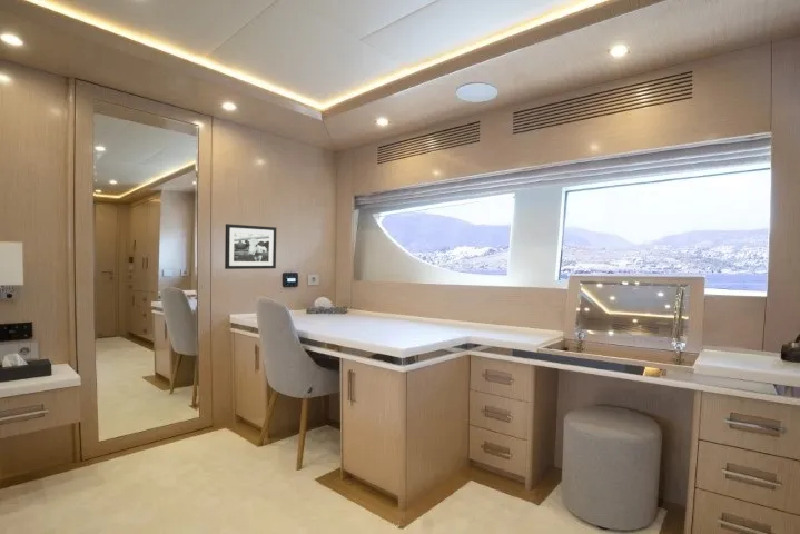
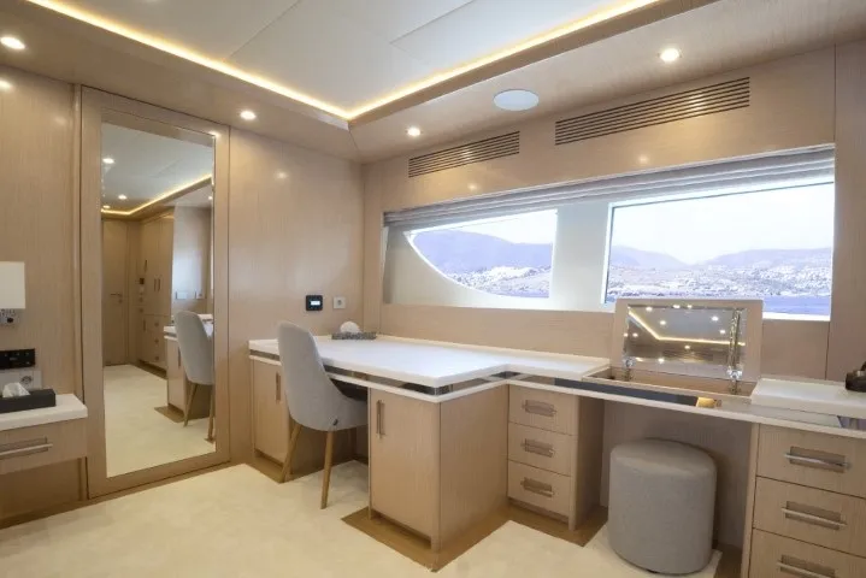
- picture frame (251, 247)
